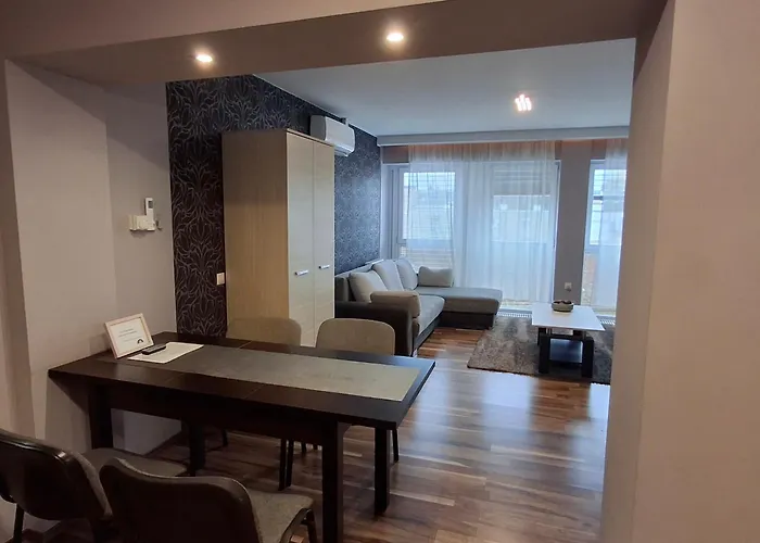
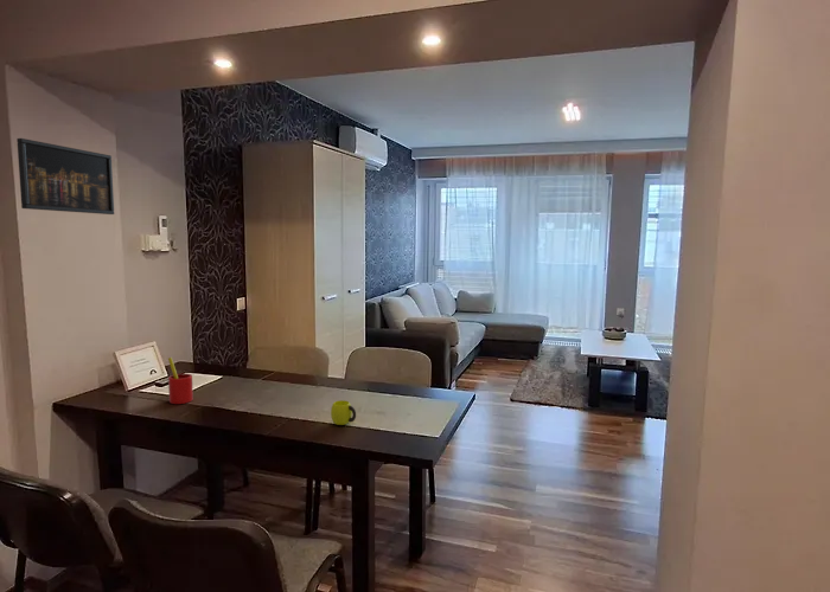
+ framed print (70, 179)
+ straw (178, 379)
+ cup (344, 413)
